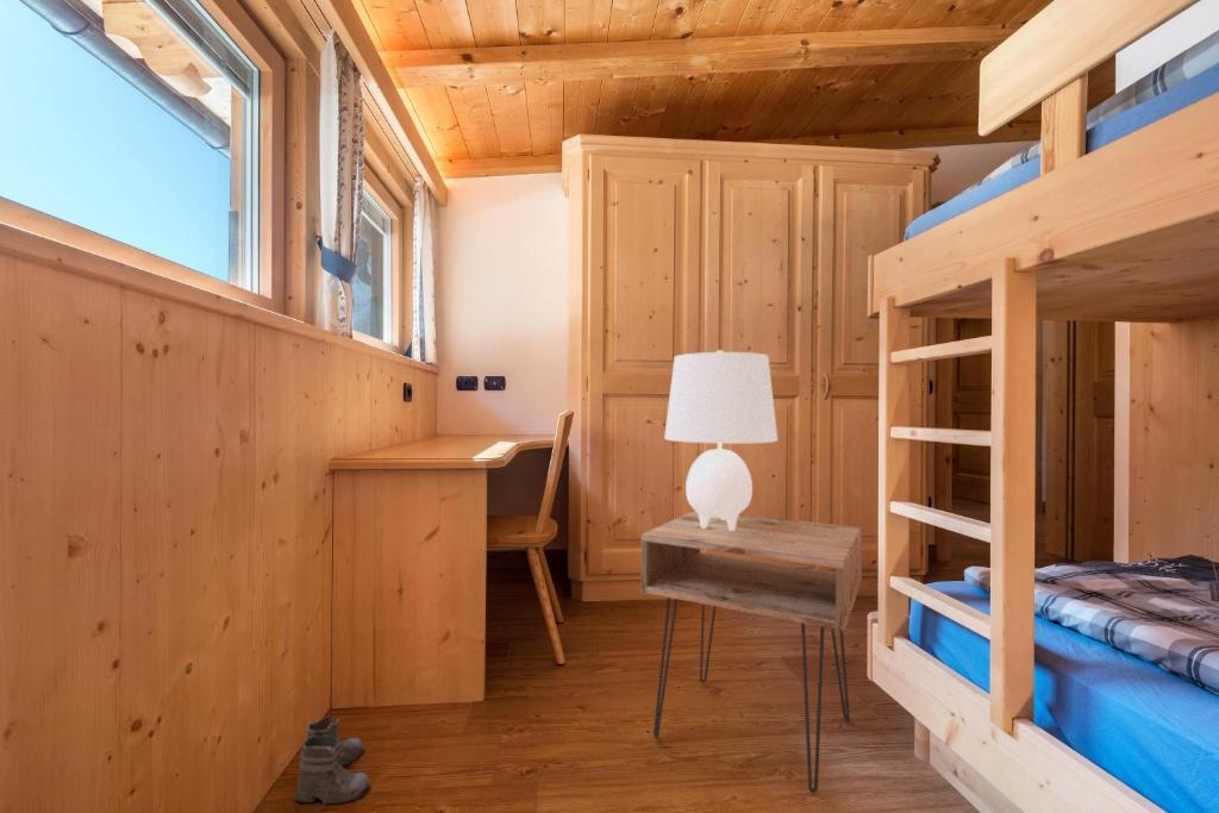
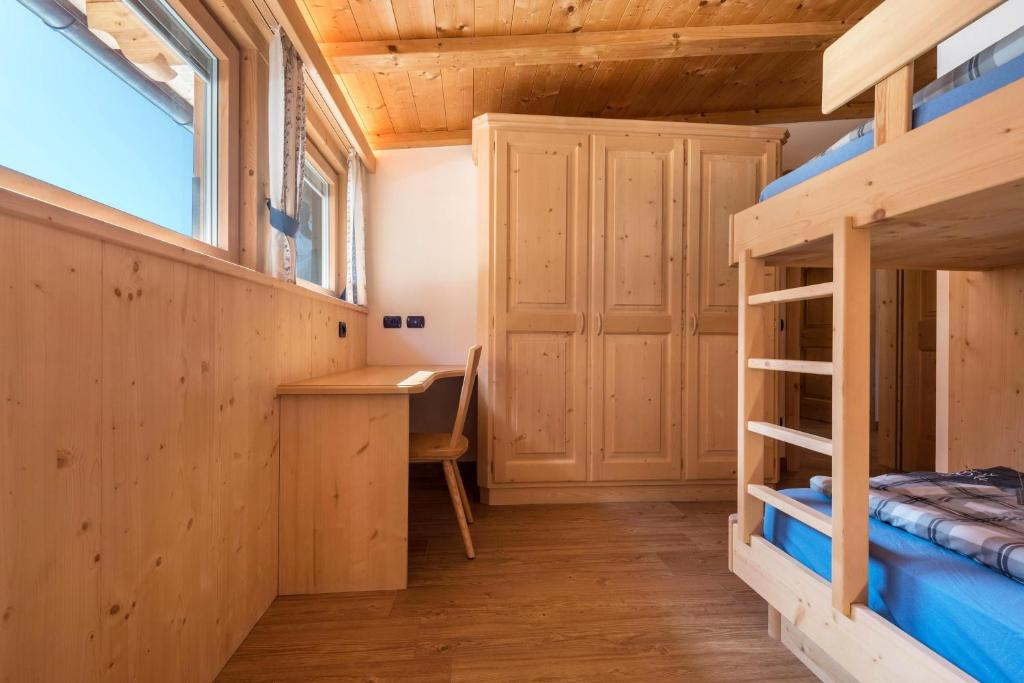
- nightstand (755, 613)
- boots (335, 755)
- table lamp (719, 437)
